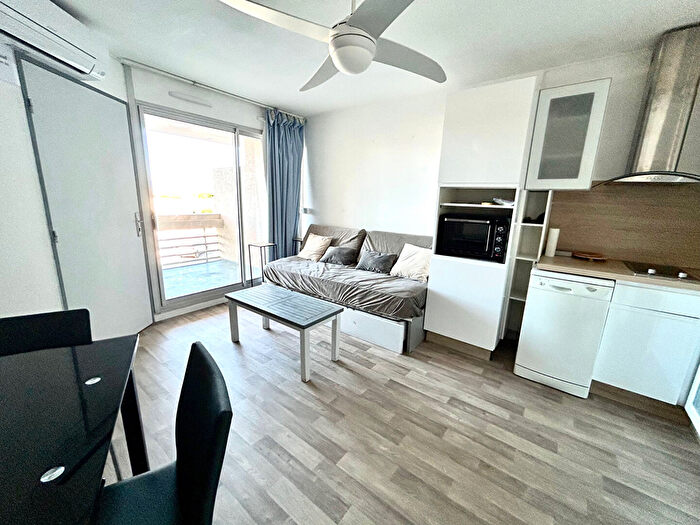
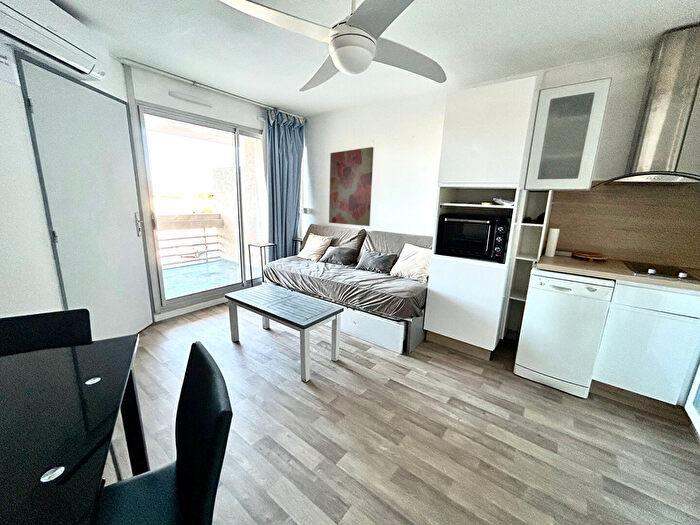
+ wall art (349, 188)
